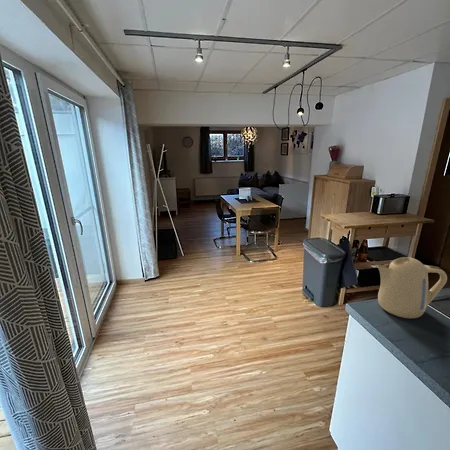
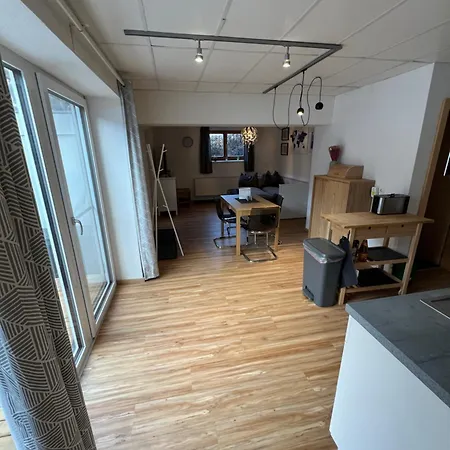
- kettle (407, 284)
